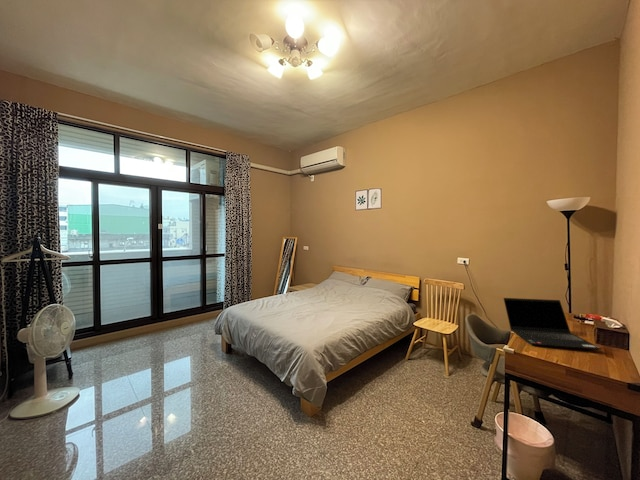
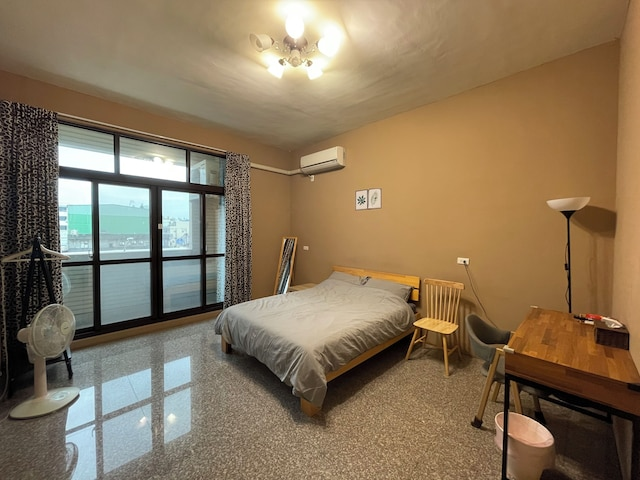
- laptop computer (546, 321)
